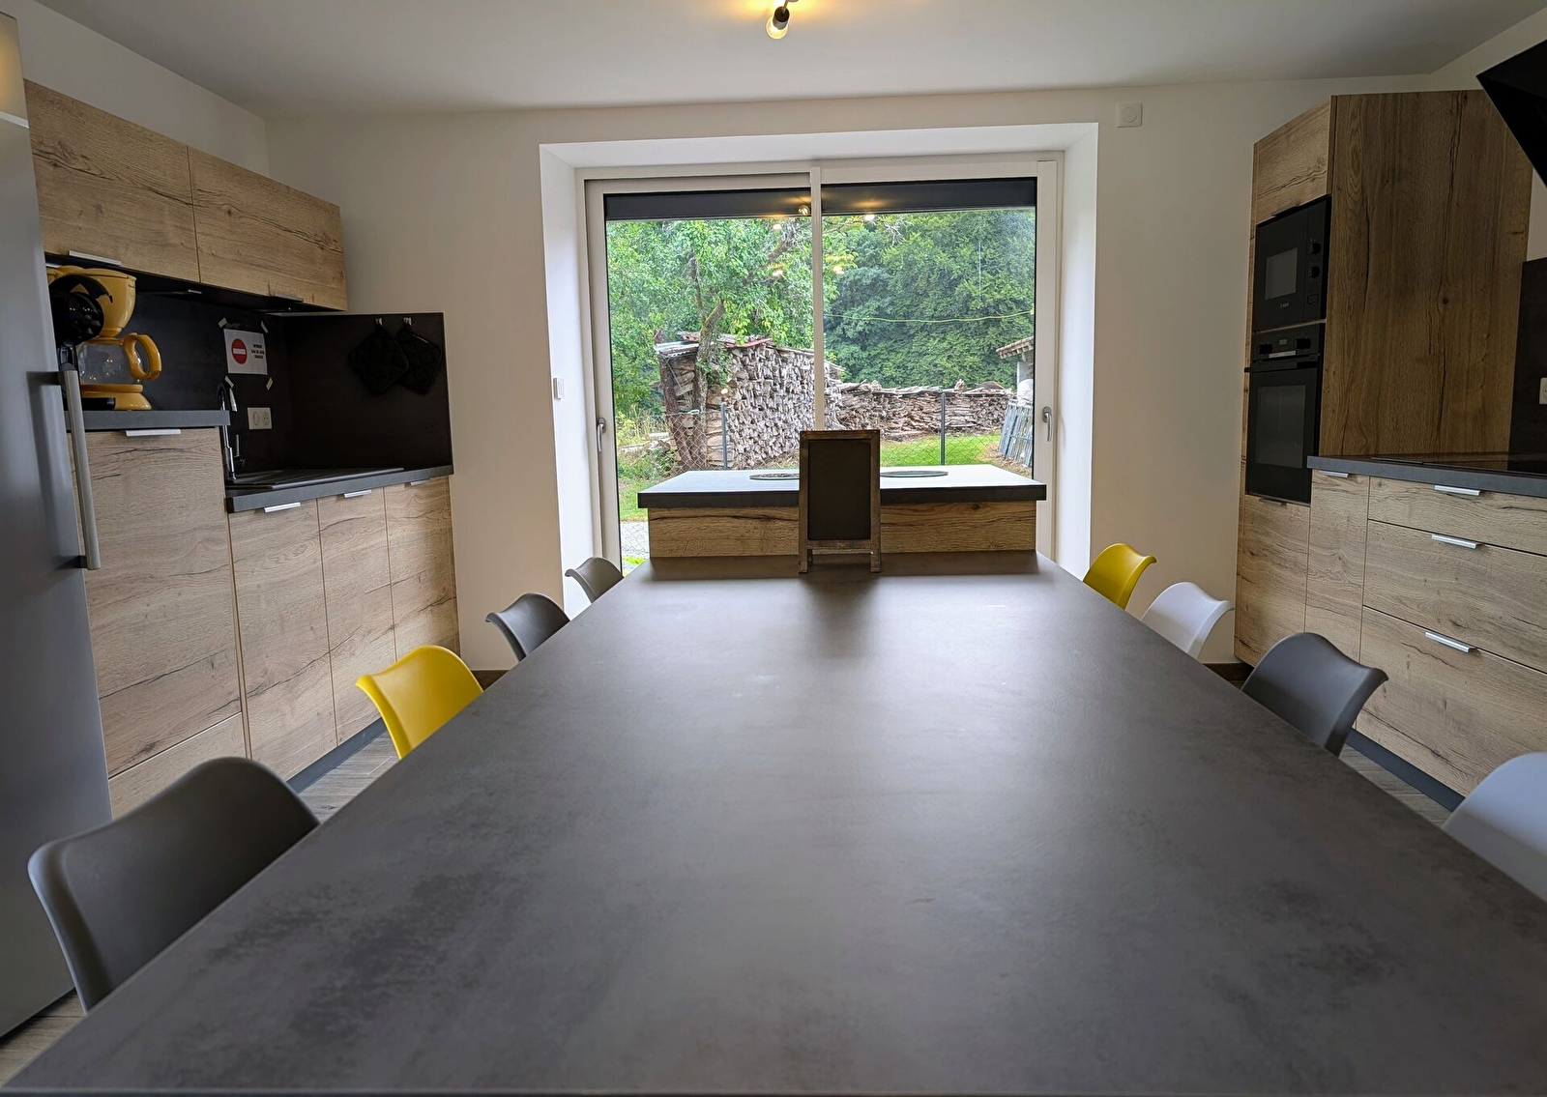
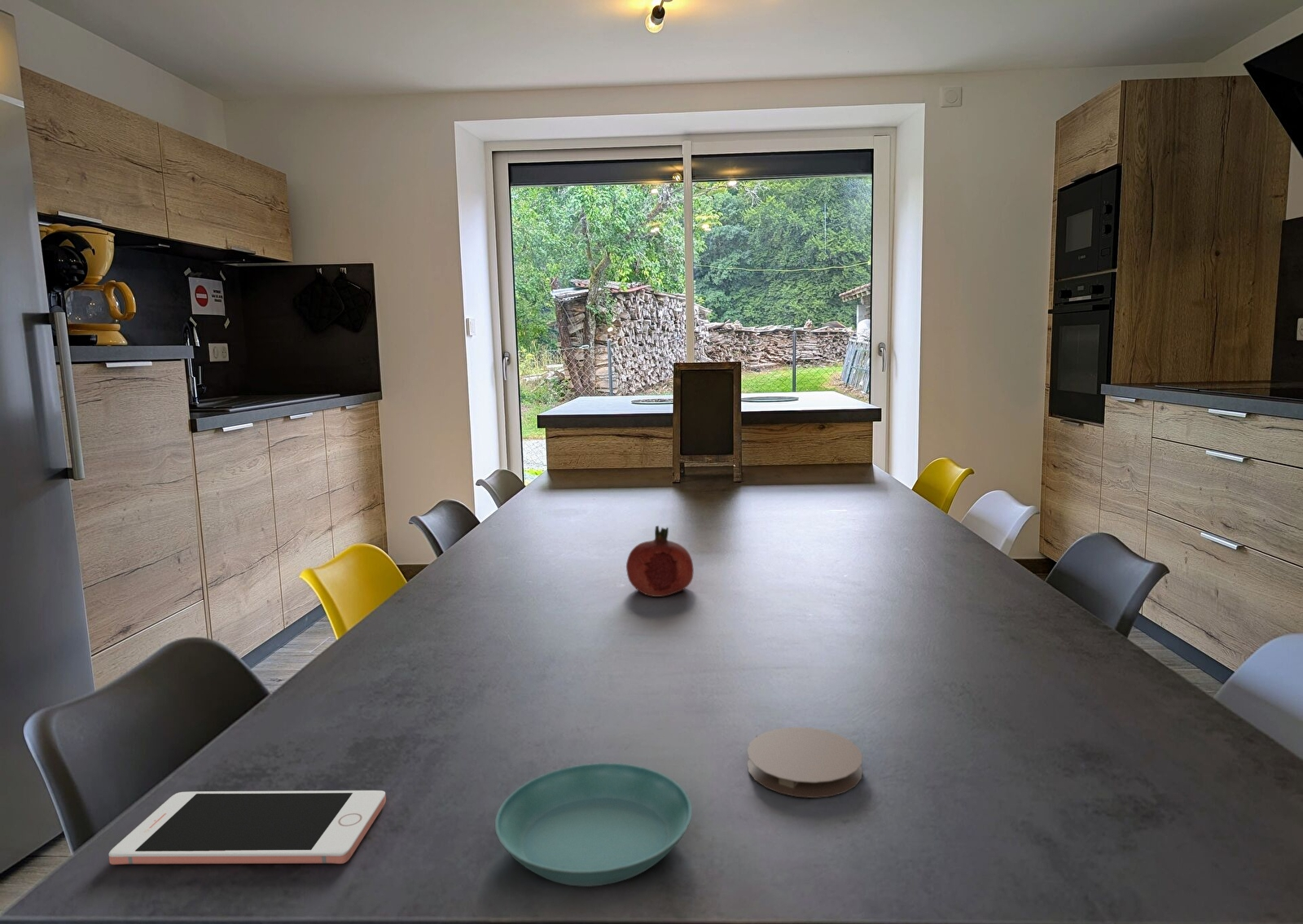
+ coaster (804, 760)
+ fruit (660, 558)
+ saucer (594, 826)
+ cell phone (255, 825)
